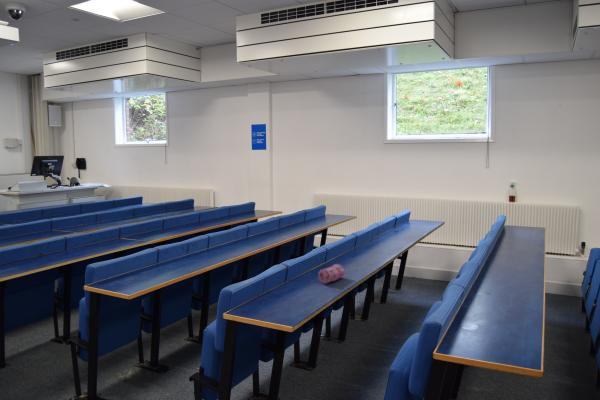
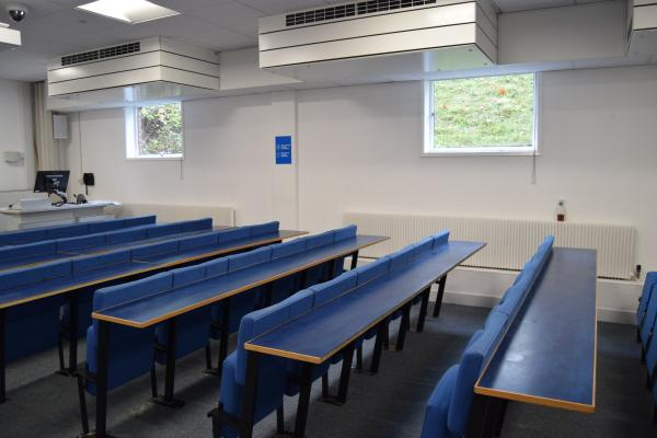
- pencil case (331, 273)
